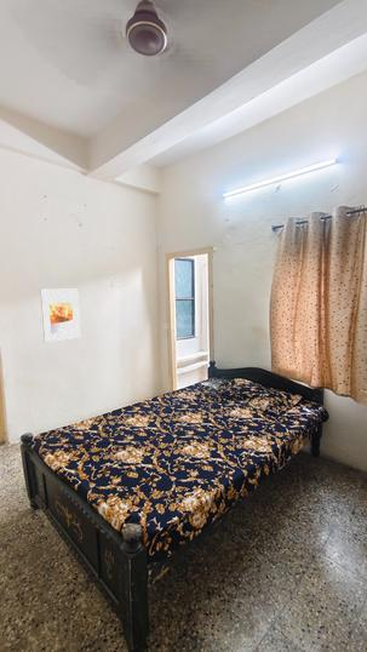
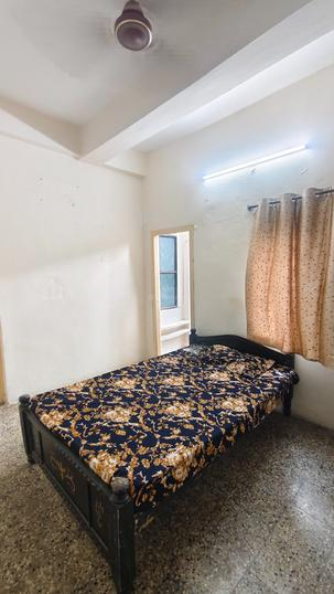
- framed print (61, 314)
